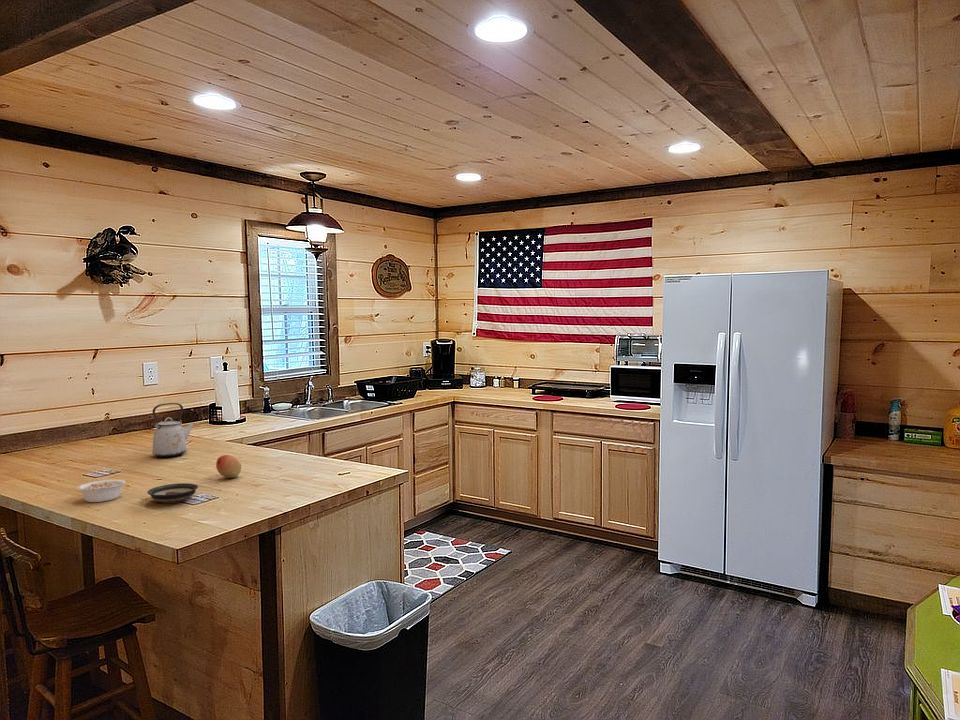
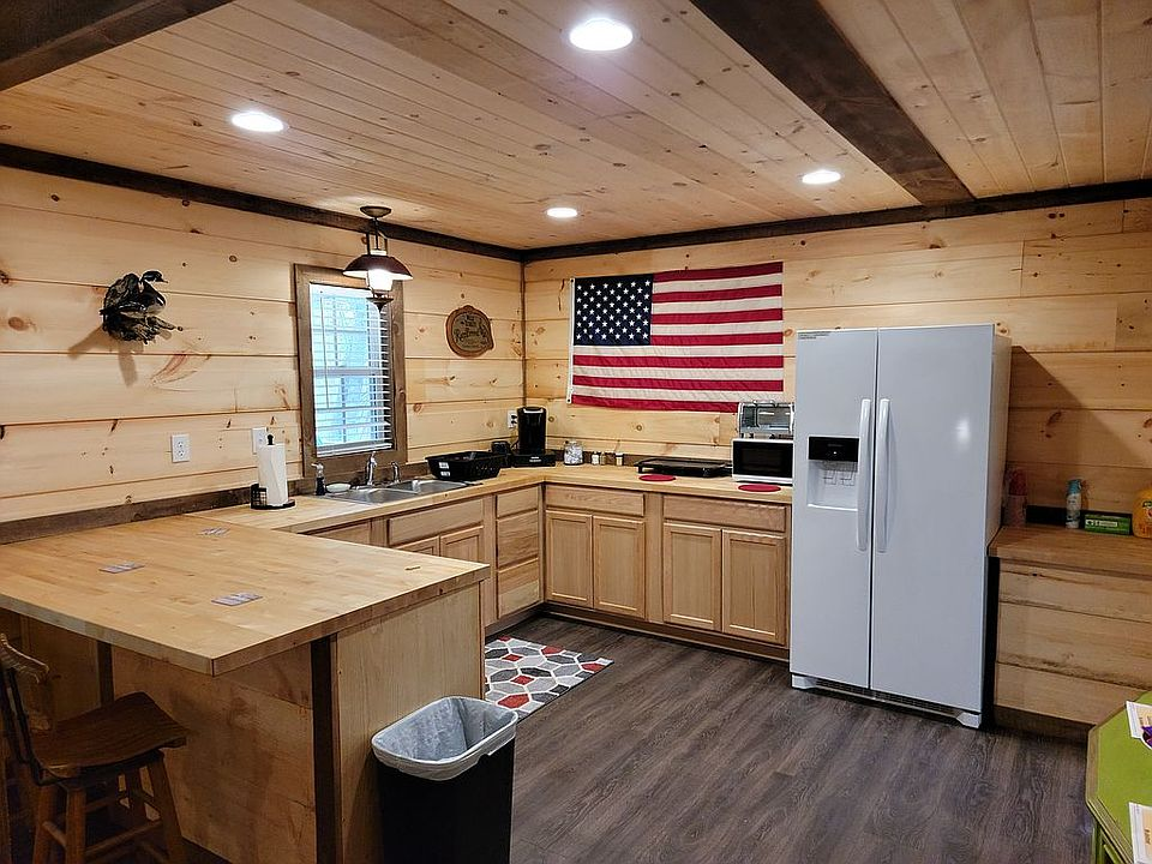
- kettle (174, 428)
- legume (104, 489)
- saucer (173, 494)
- fruit (228, 466)
